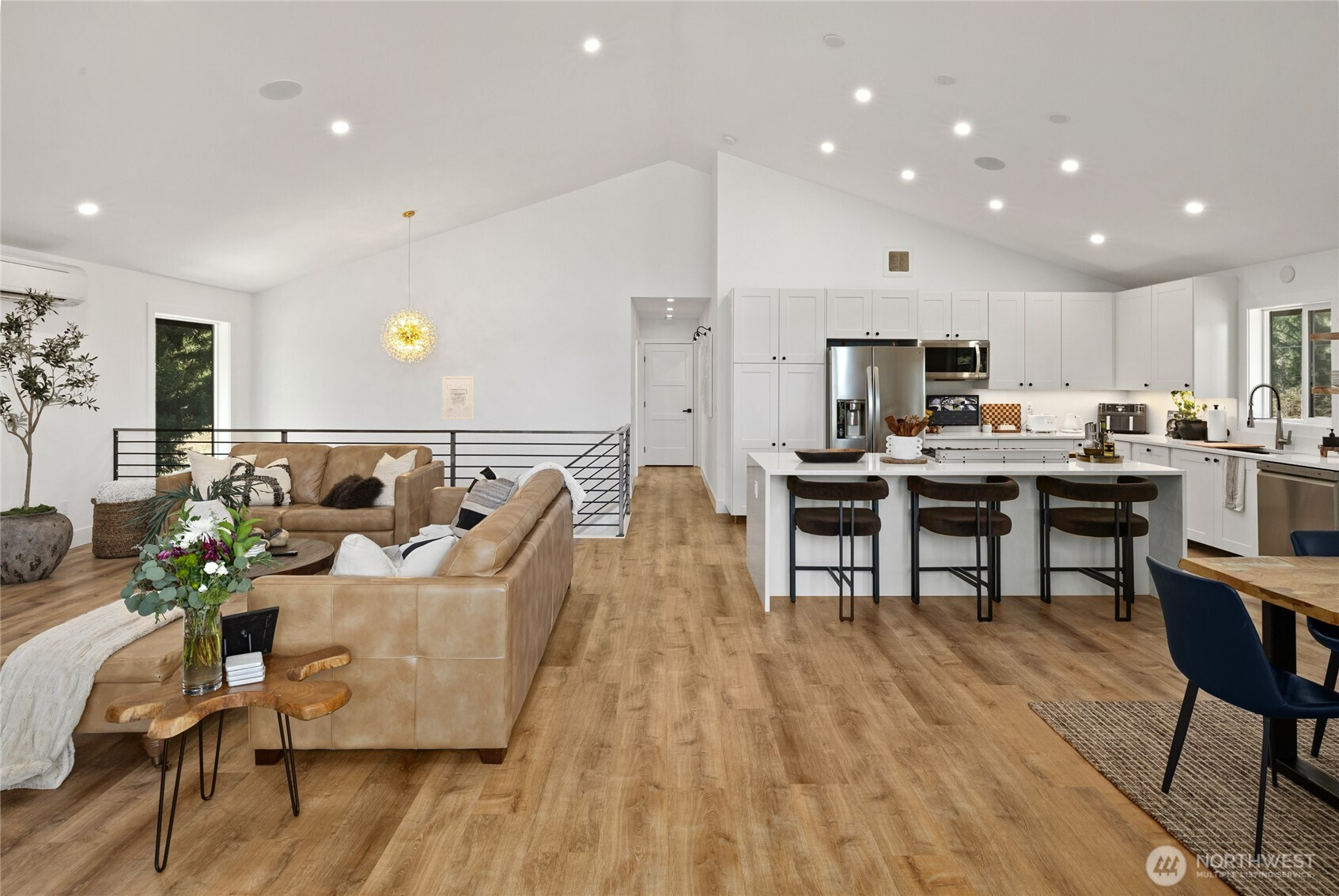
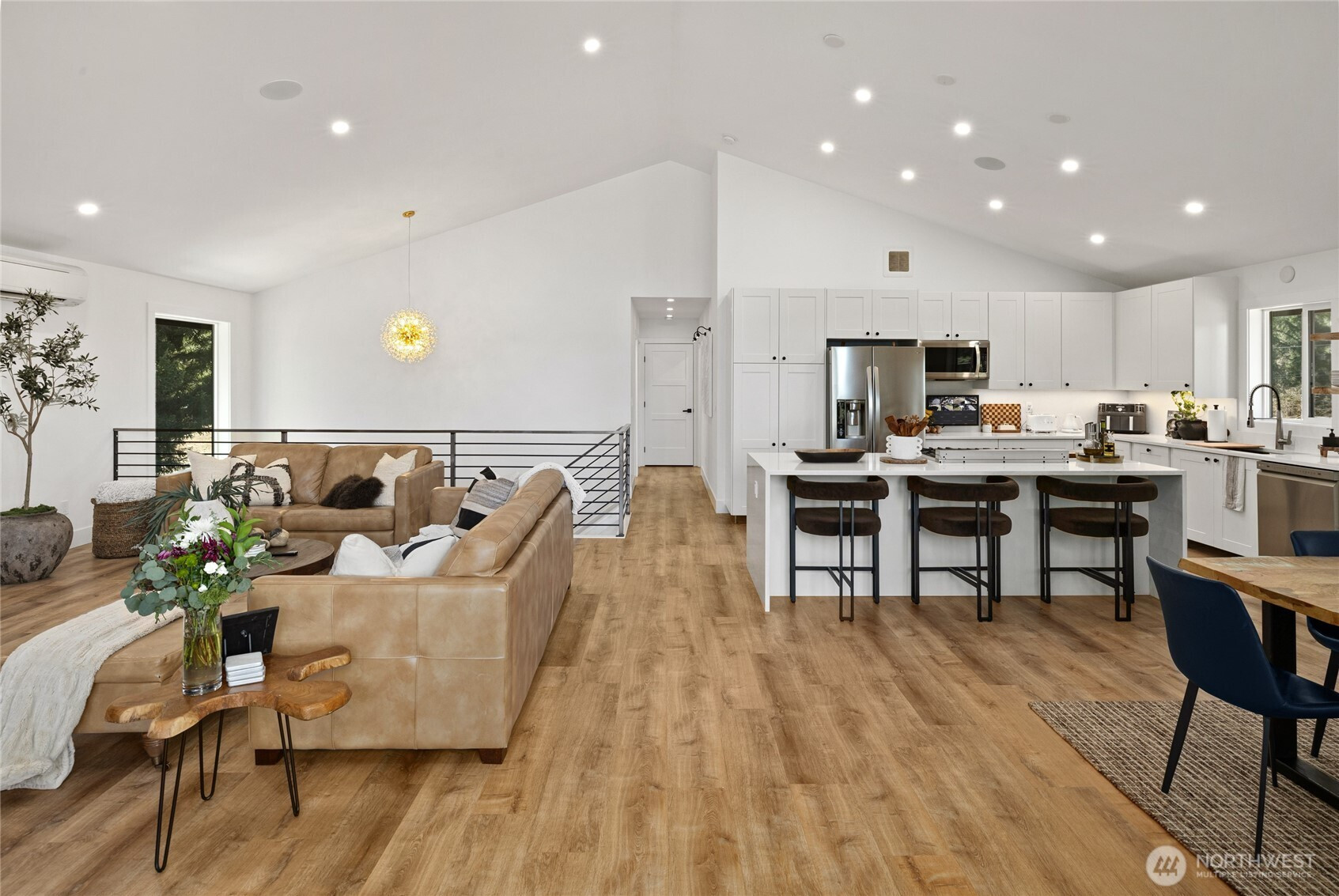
- wall art (458, 398)
